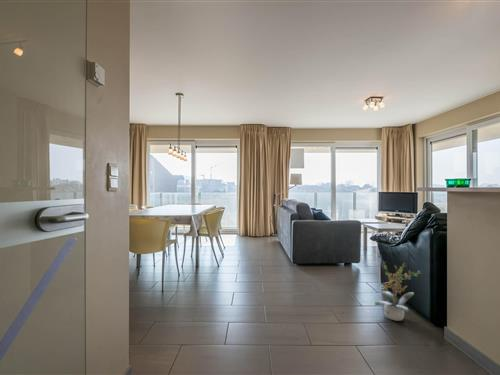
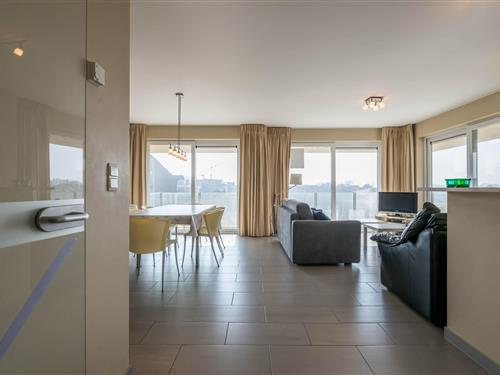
- potted plant (395, 290)
